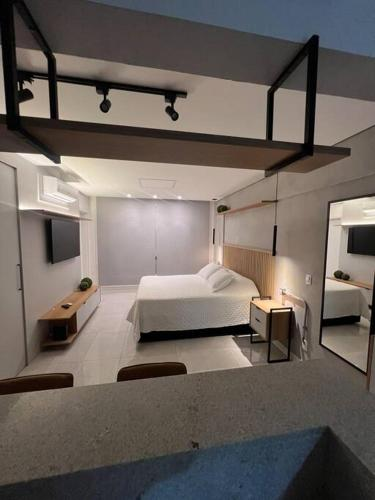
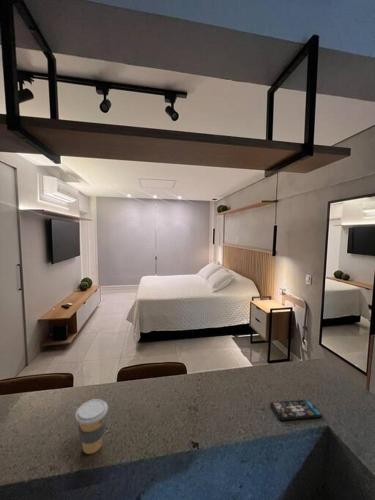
+ coffee cup (92, 426)
+ smartphone (295, 409)
